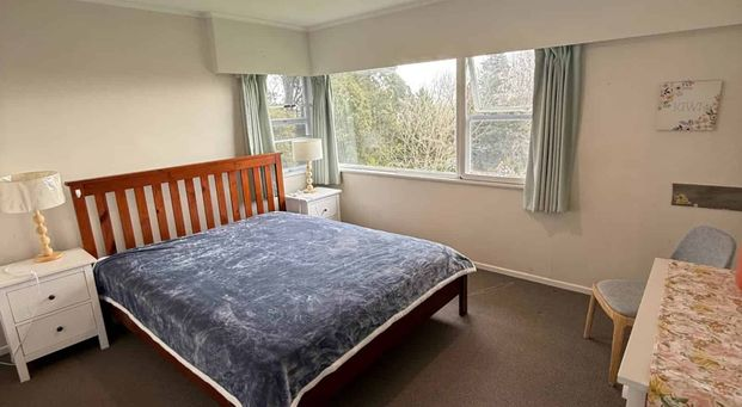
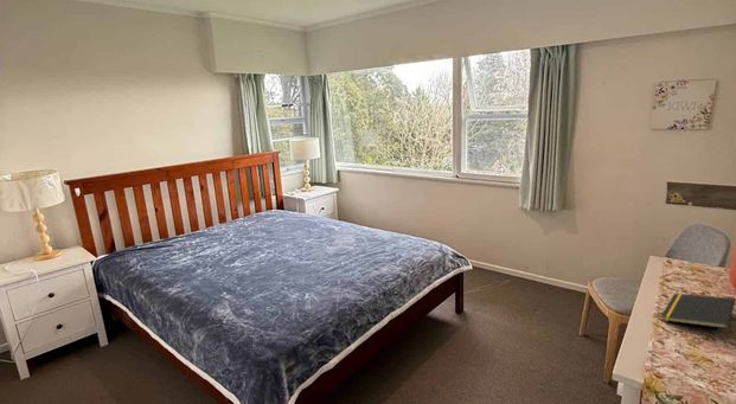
+ notepad (698, 308)
